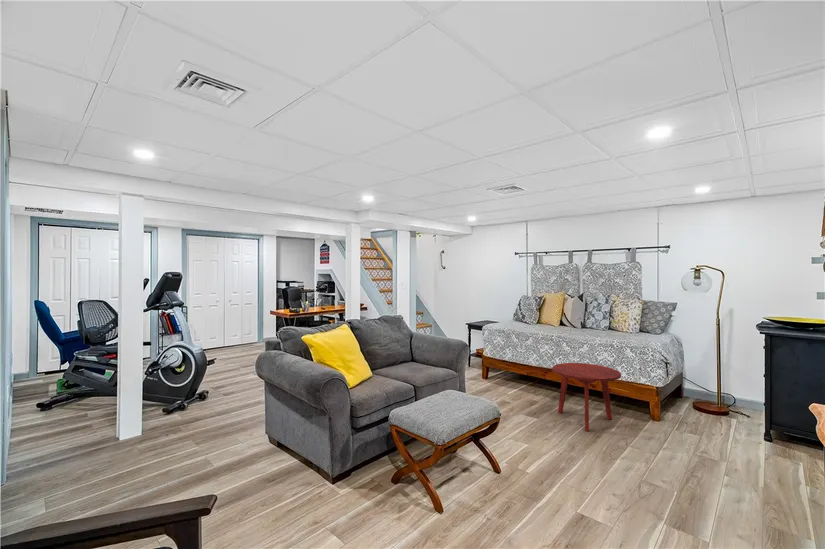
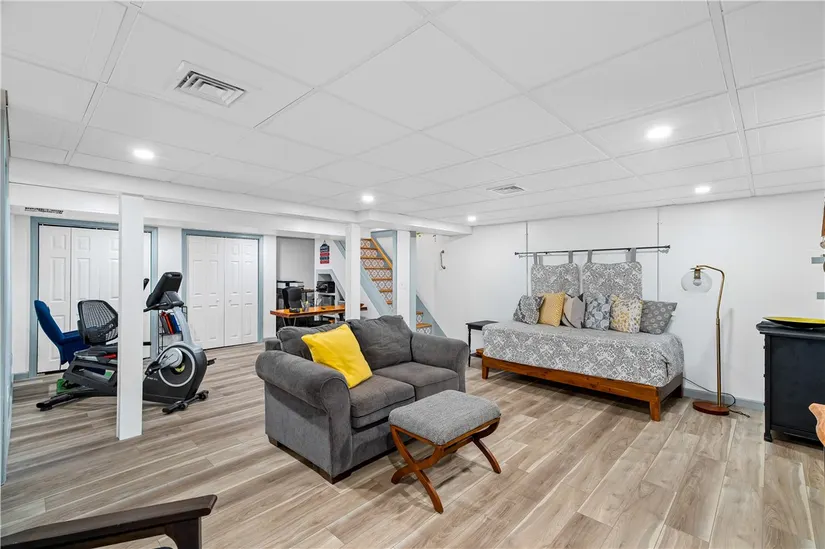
- side table (585, 395)
